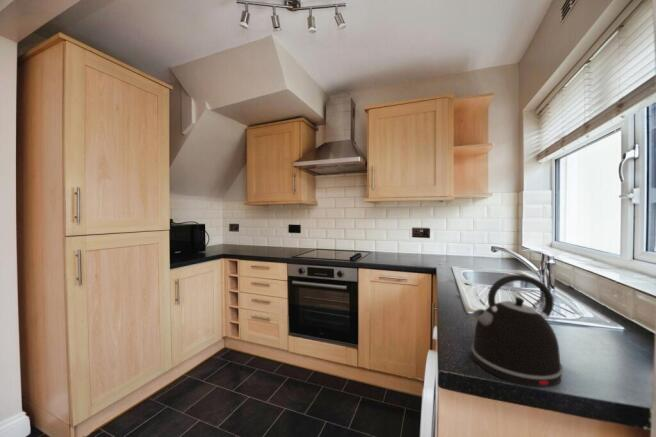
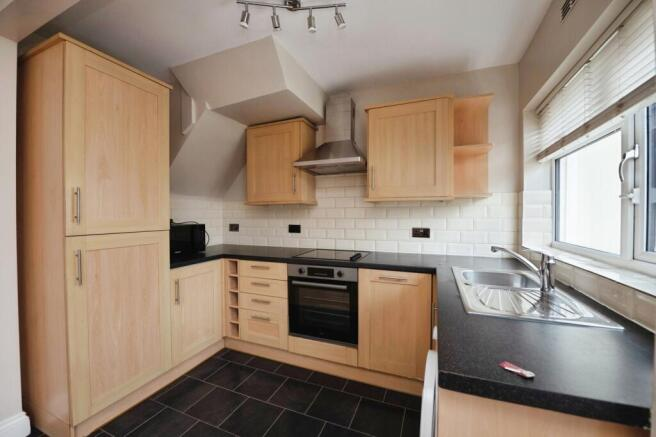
- kettle (514, 319)
